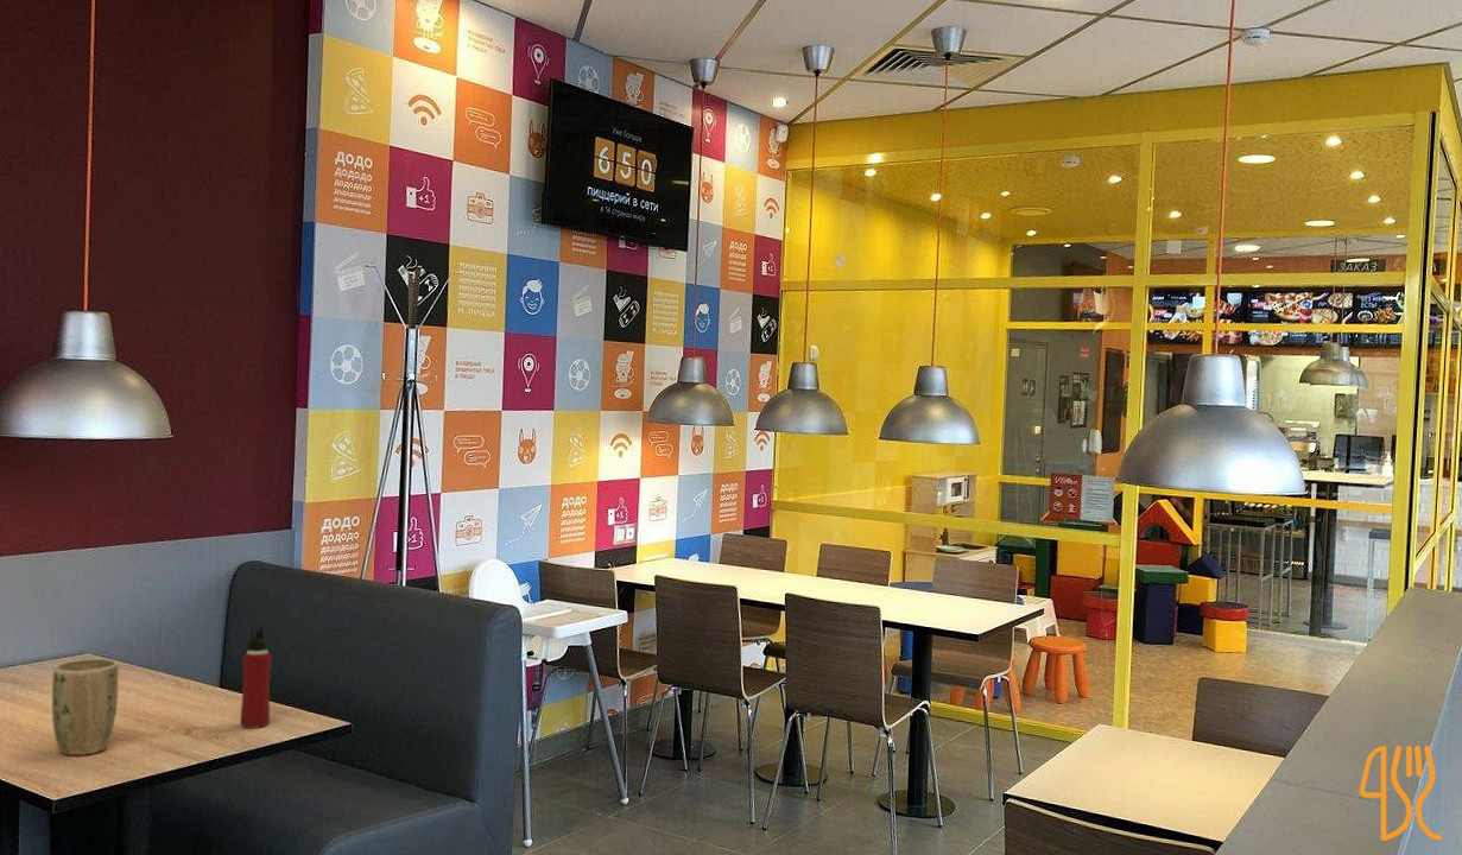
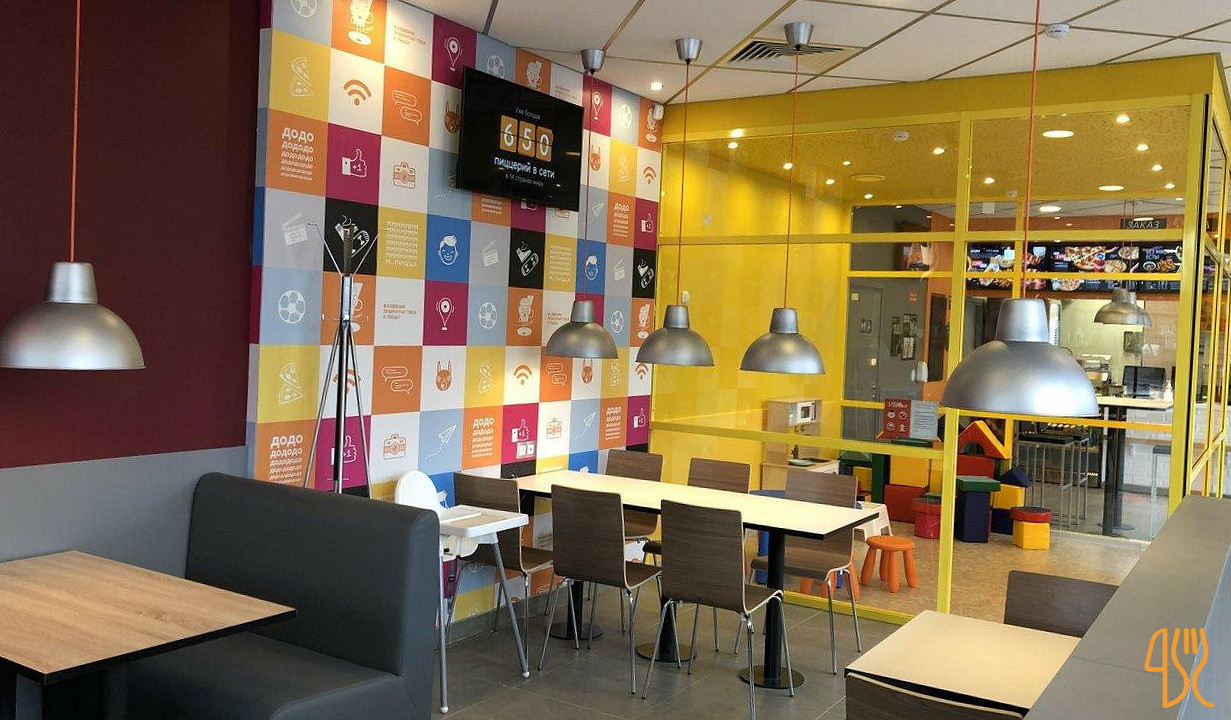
- plant pot (84, 707)
- water bottle (255, 676)
